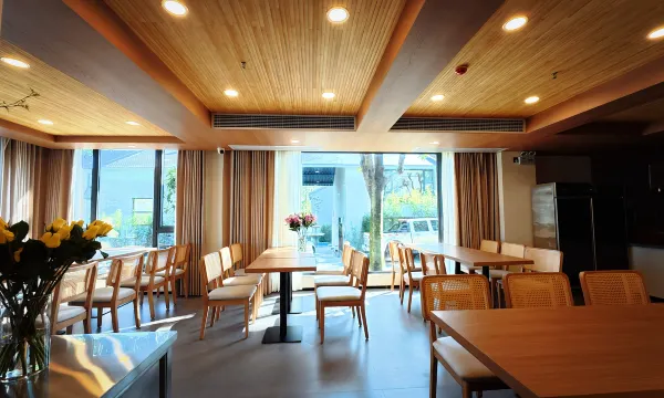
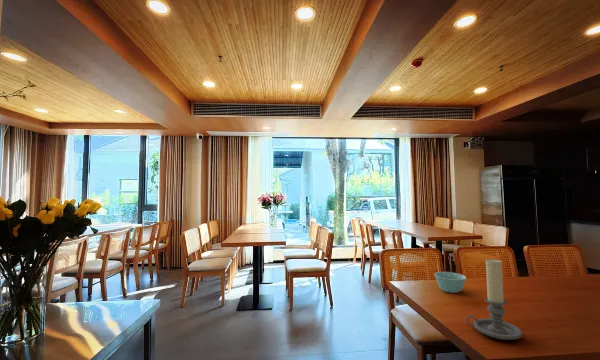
+ candle holder (490, 295)
+ bowl (450, 282)
